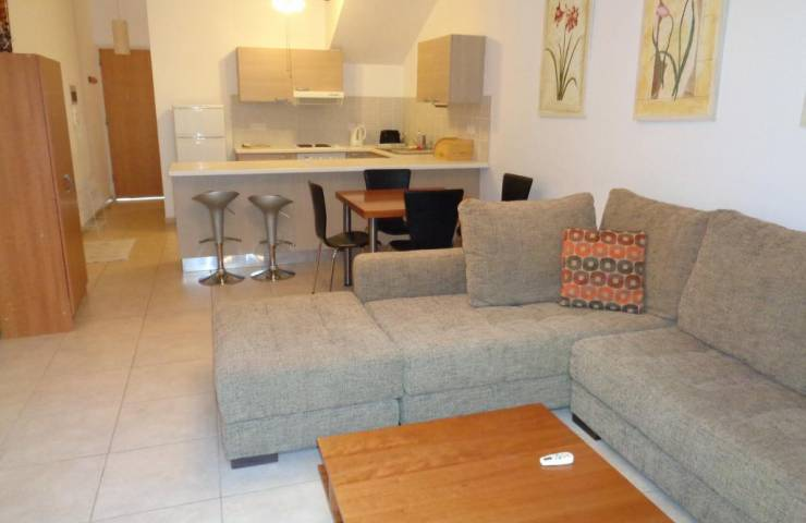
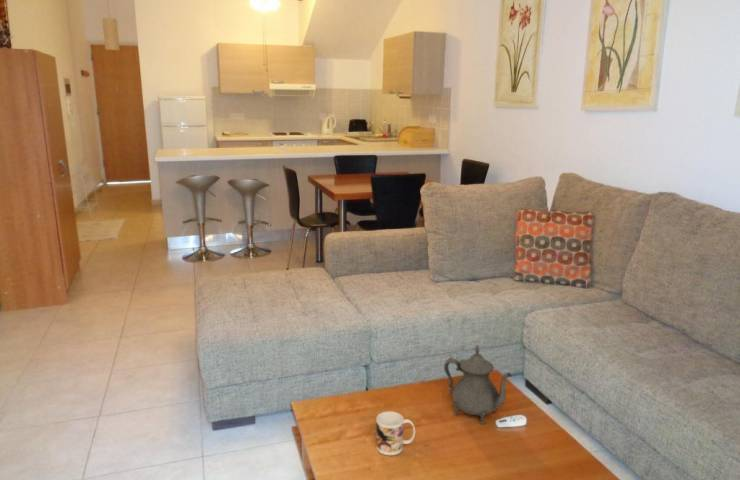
+ mug (395, 432)
+ teapot (476, 378)
